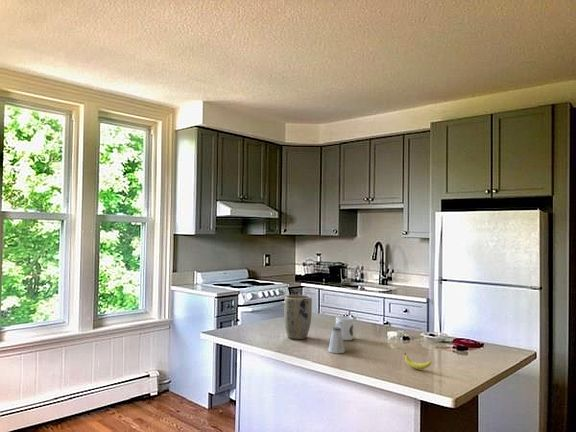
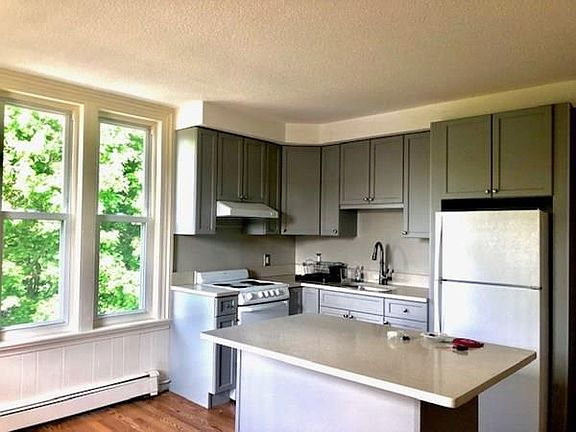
- mug (342, 328)
- saltshaker (336, 339)
- plant pot (297, 316)
- banana (416, 363)
